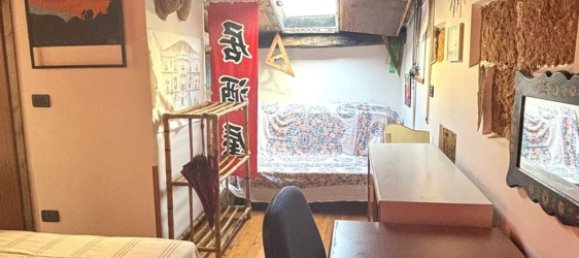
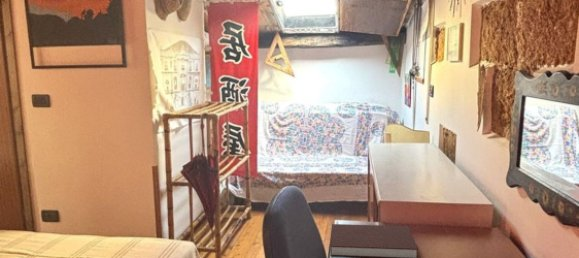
+ notebook (371, 240)
